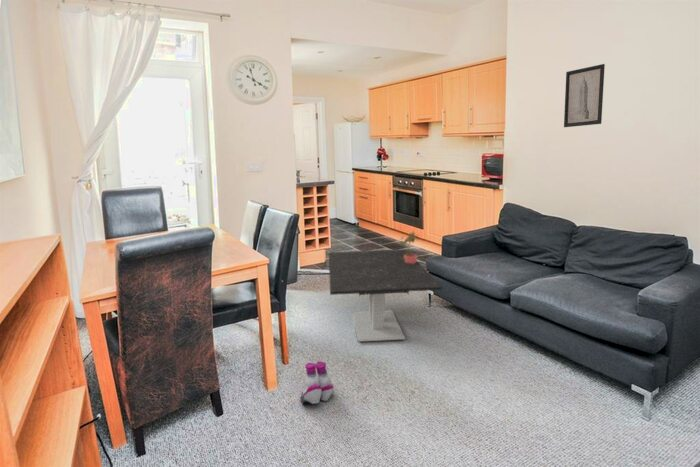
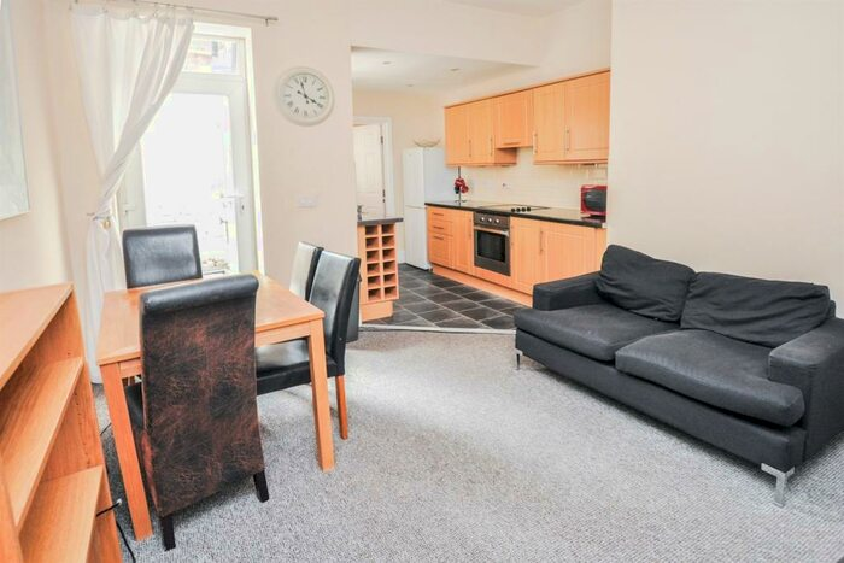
- boots (315, 379)
- potted plant (408, 245)
- coffee table (375, 296)
- wall art (583, 97)
